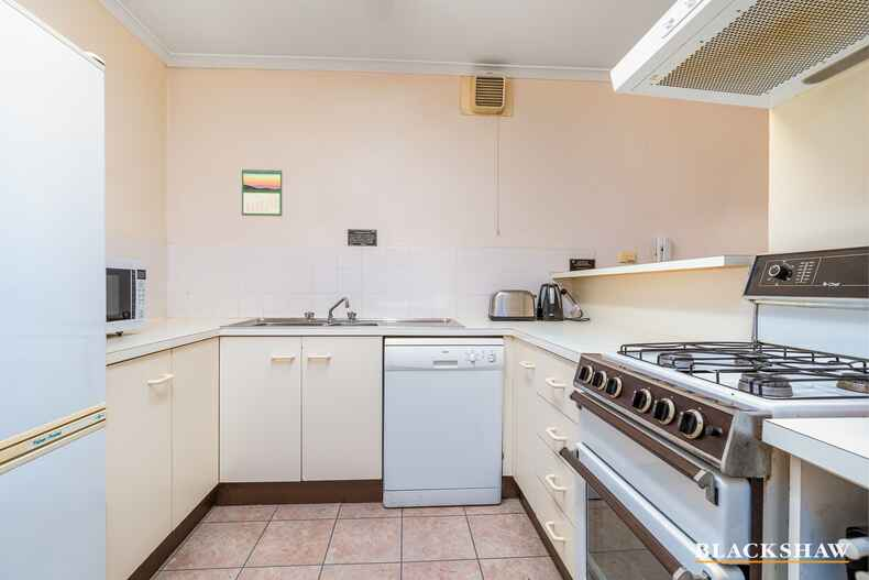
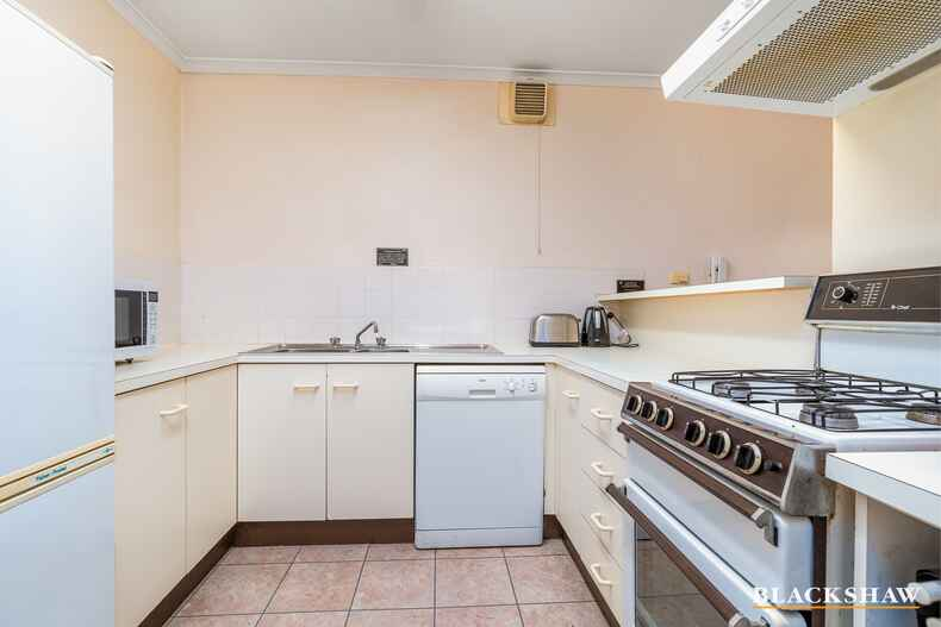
- calendar (262, 191)
